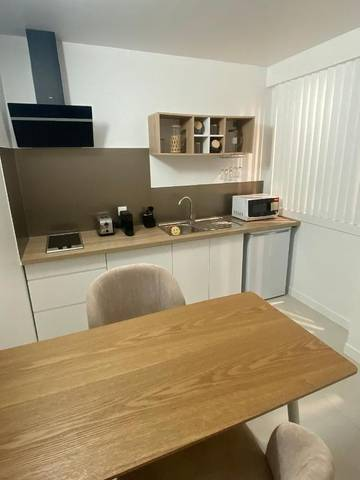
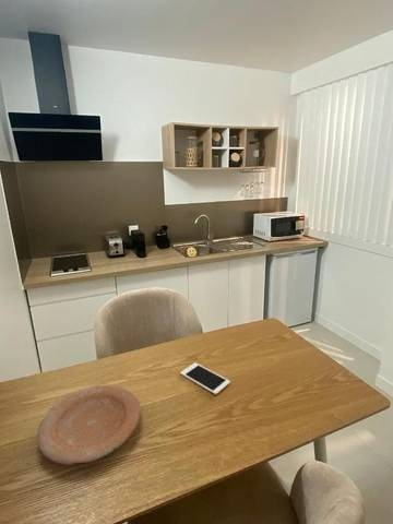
+ cell phone (204, 377)
+ plate (92, 422)
